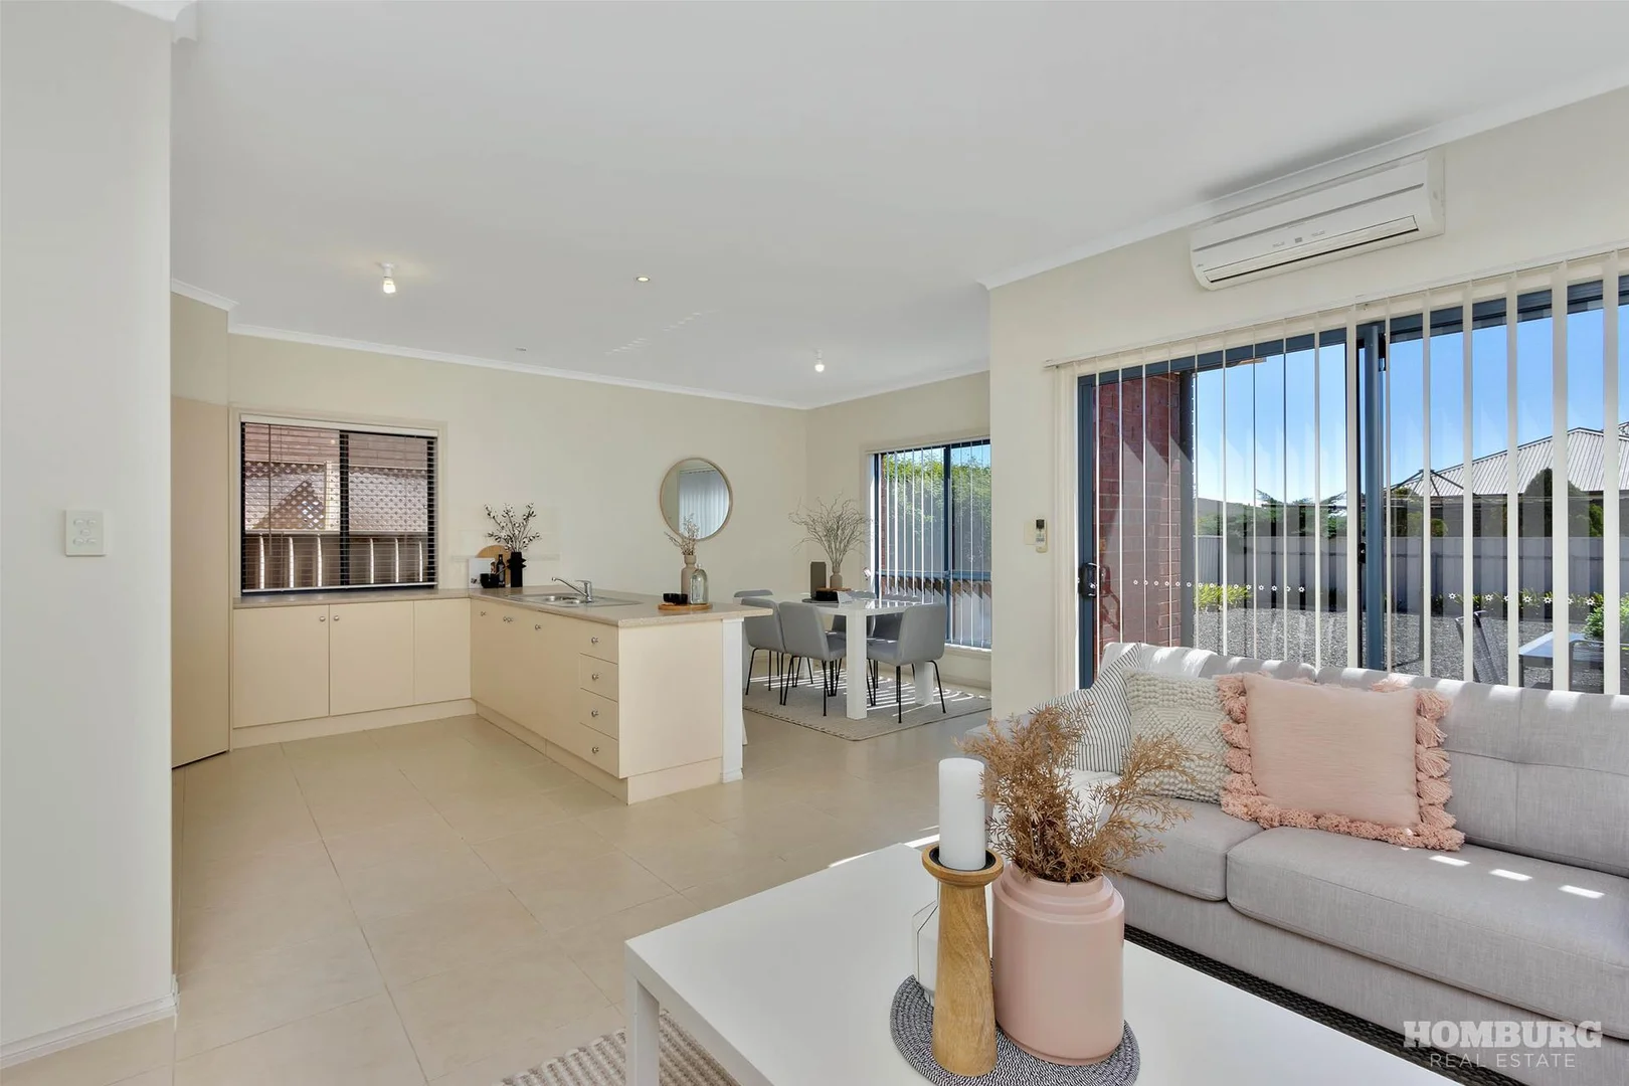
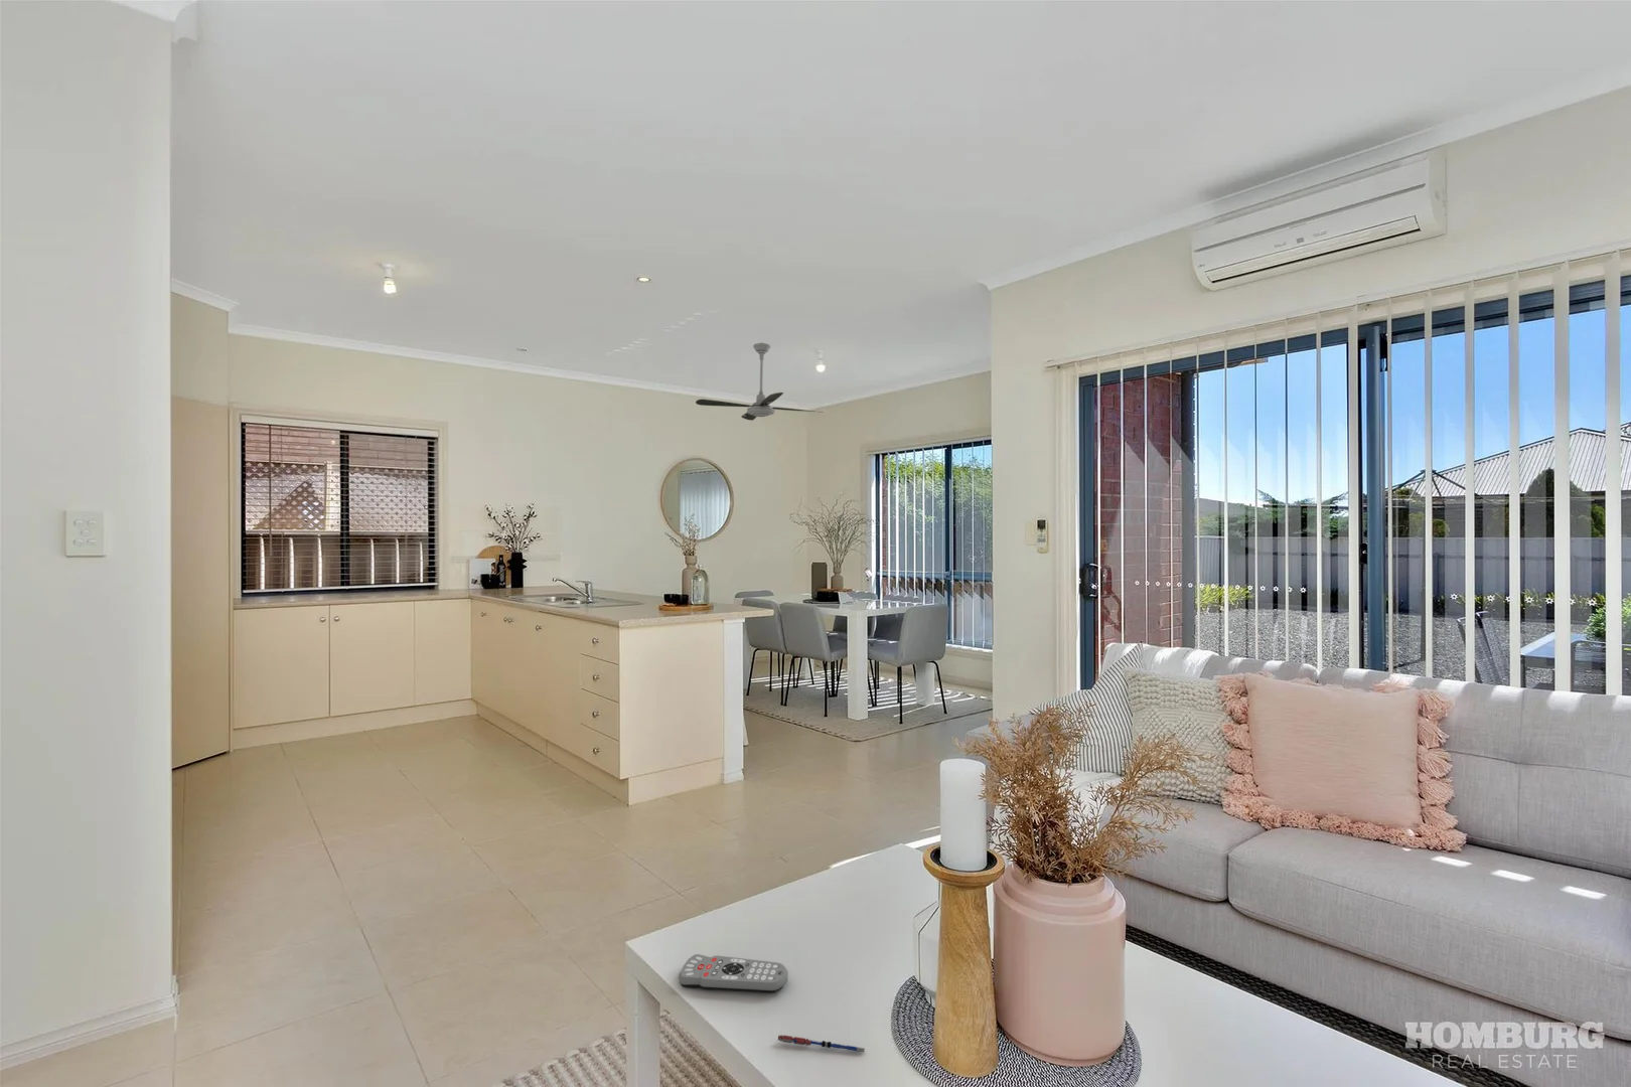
+ ceiling fan (760, 380)
+ remote control (734, 974)
+ pen (820, 1042)
